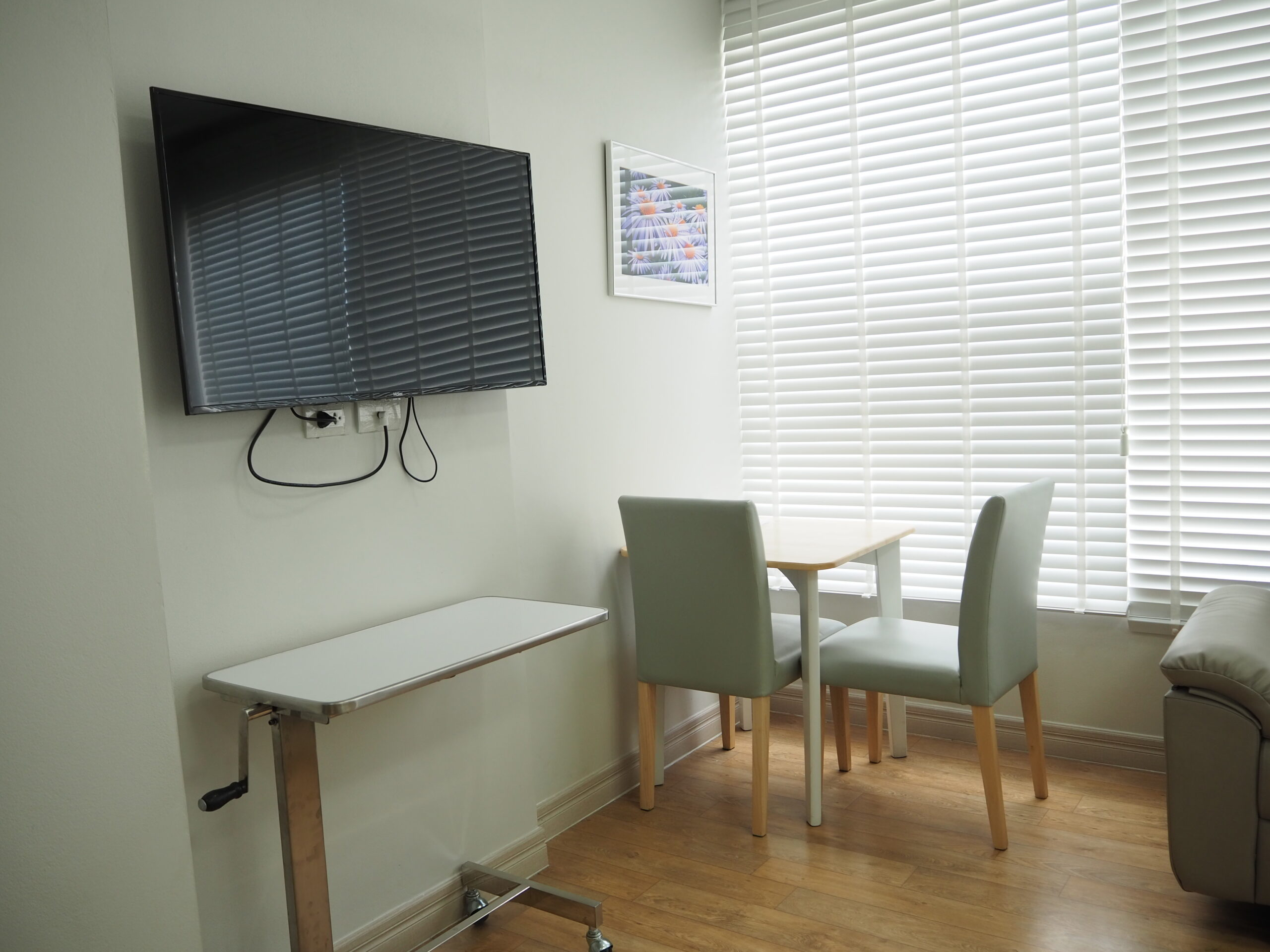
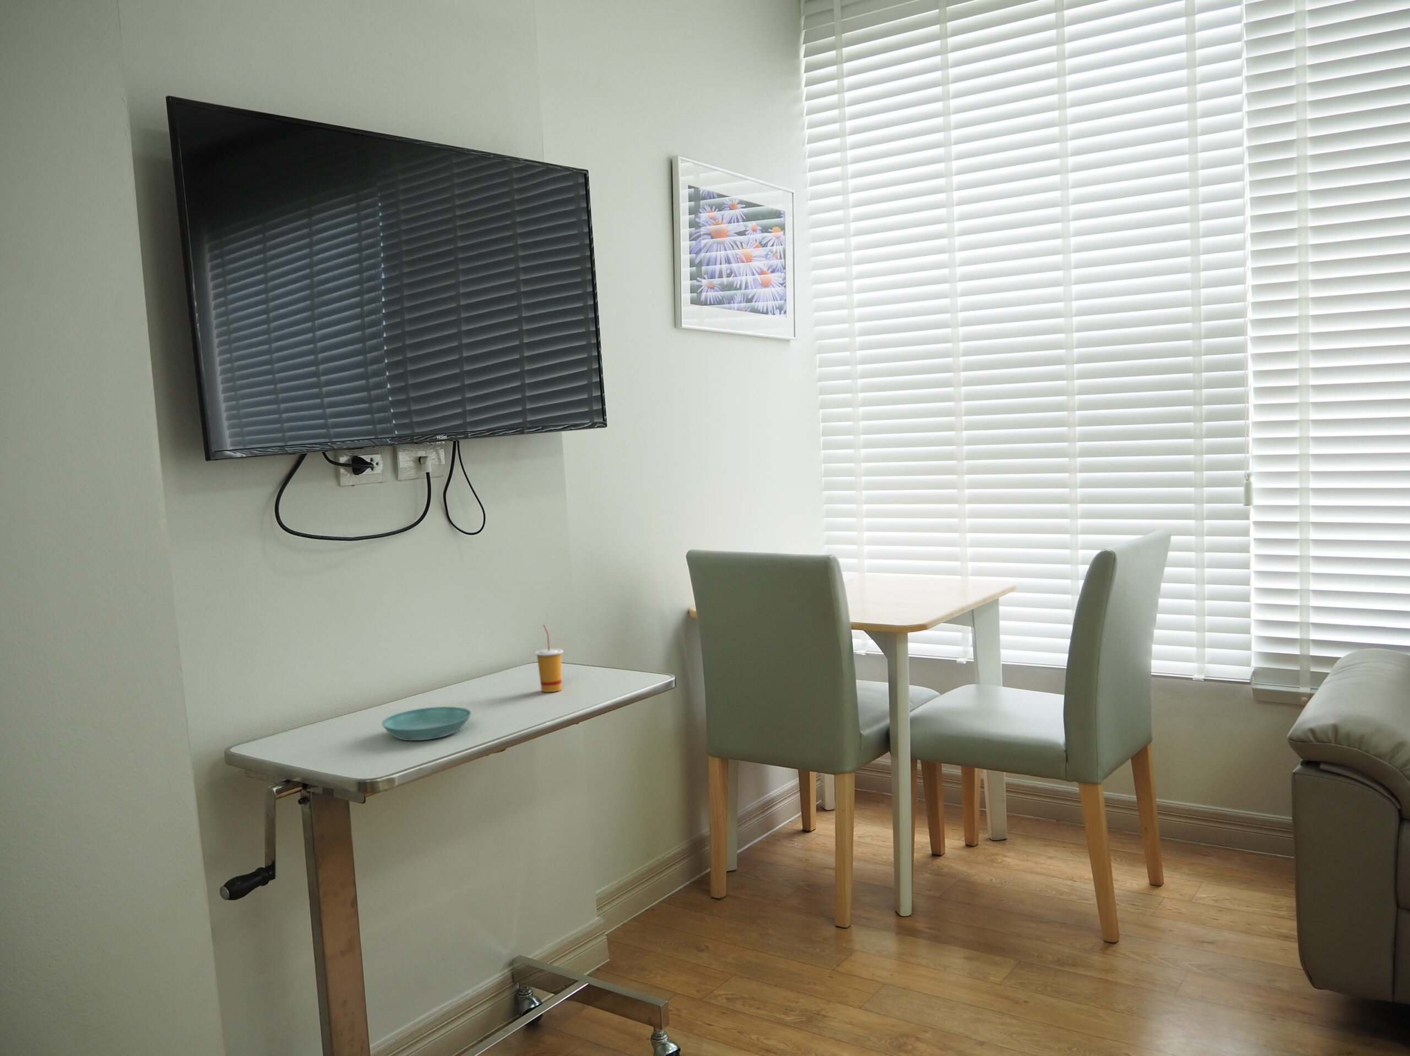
+ drinking cup (550, 657)
+ saucer (427, 724)
